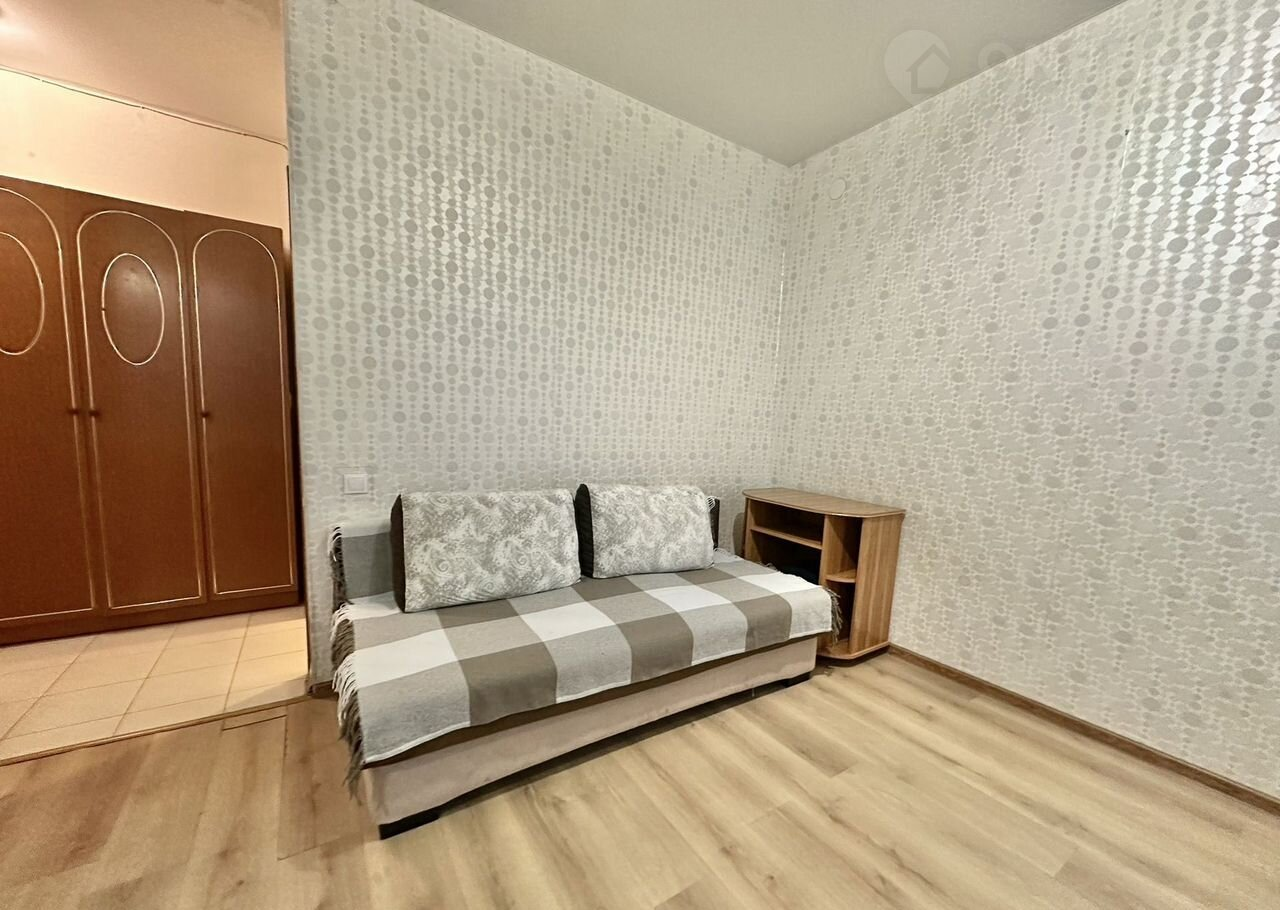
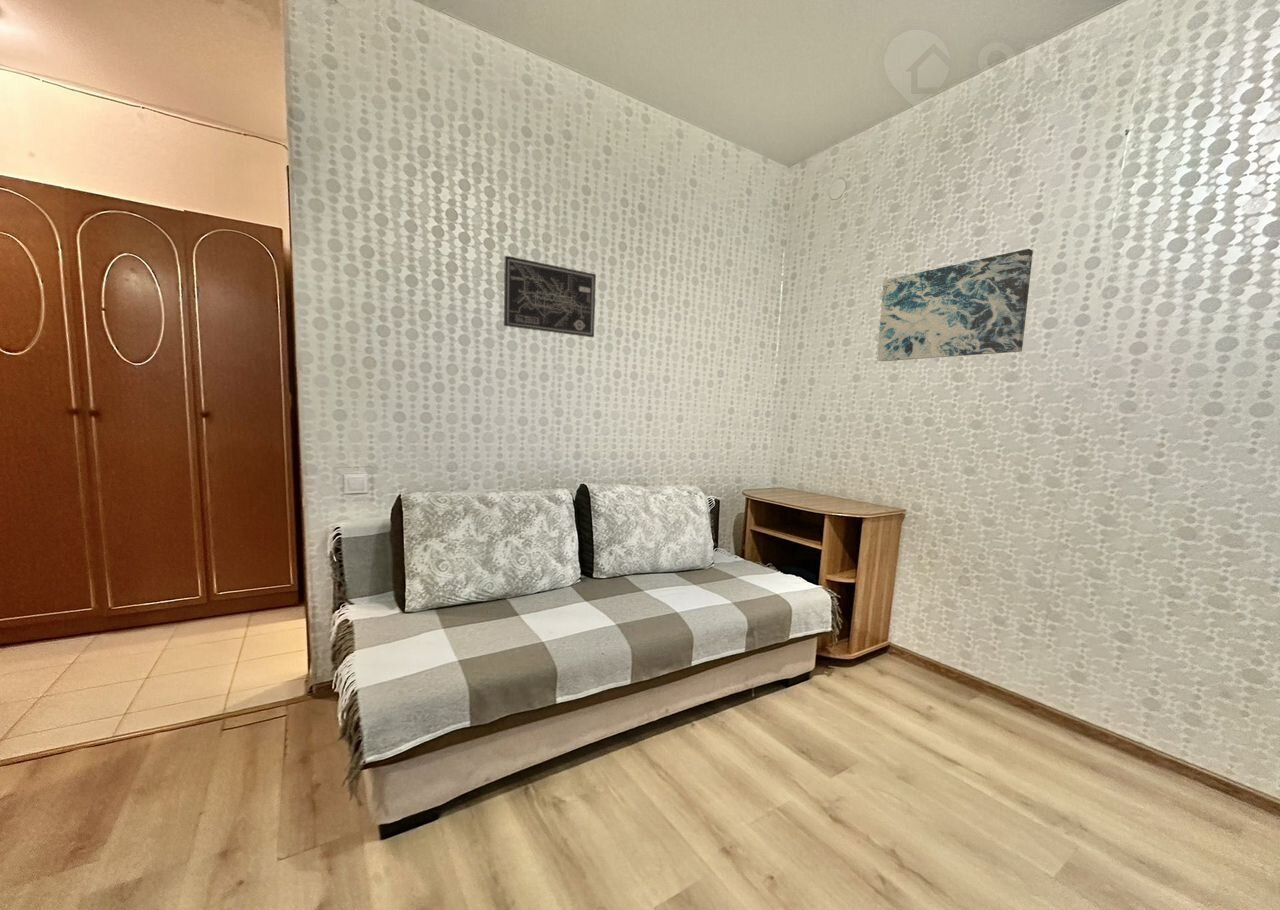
+ wall art (945, 312)
+ wall art (551, 298)
